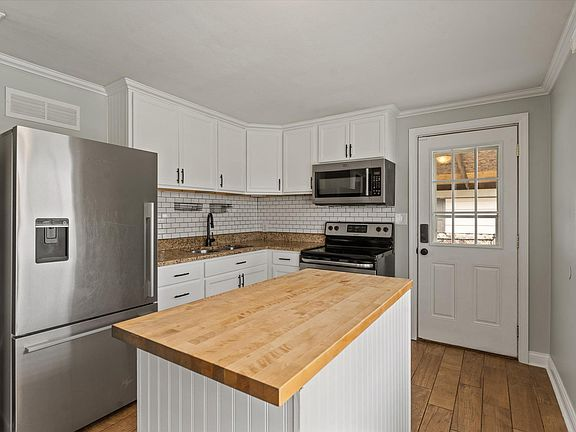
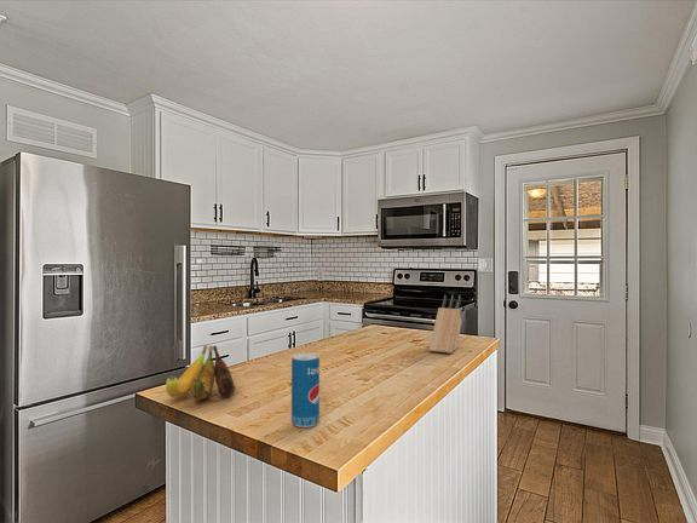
+ beverage can (305, 389)
+ banana (203, 374)
+ knife block (447, 321)
